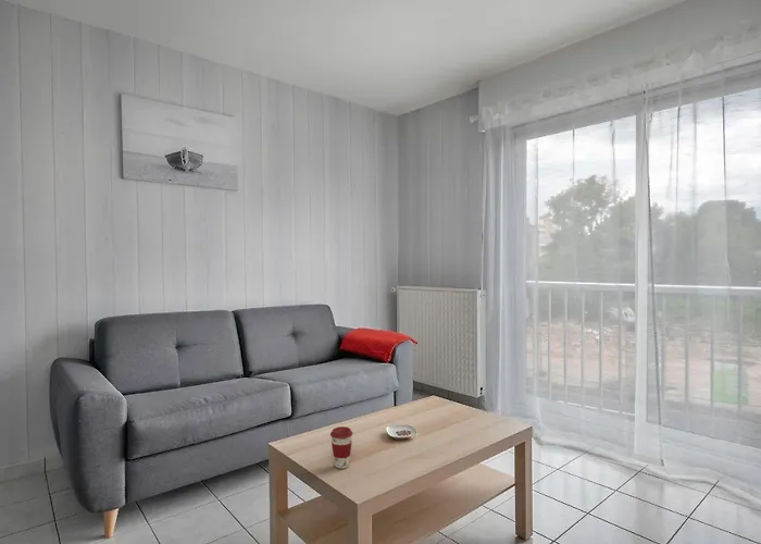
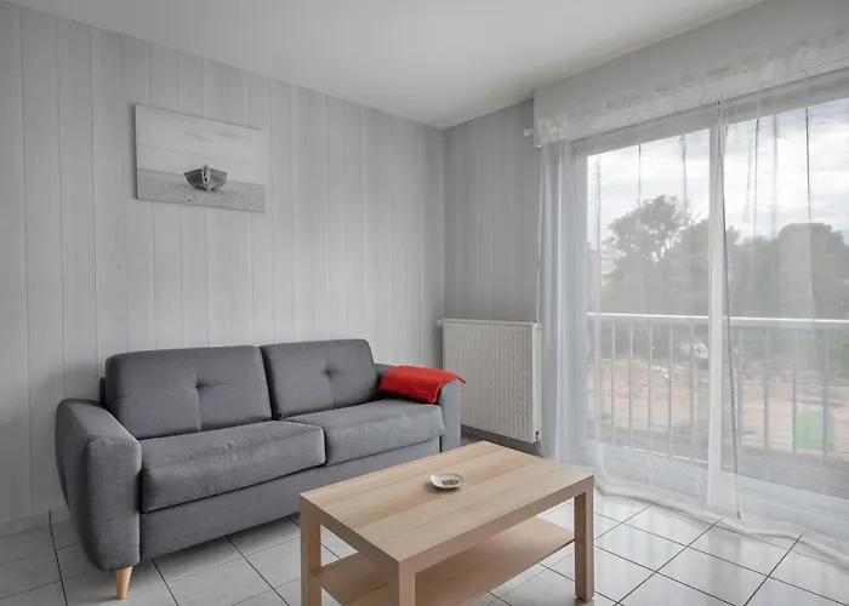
- coffee cup (341, 447)
